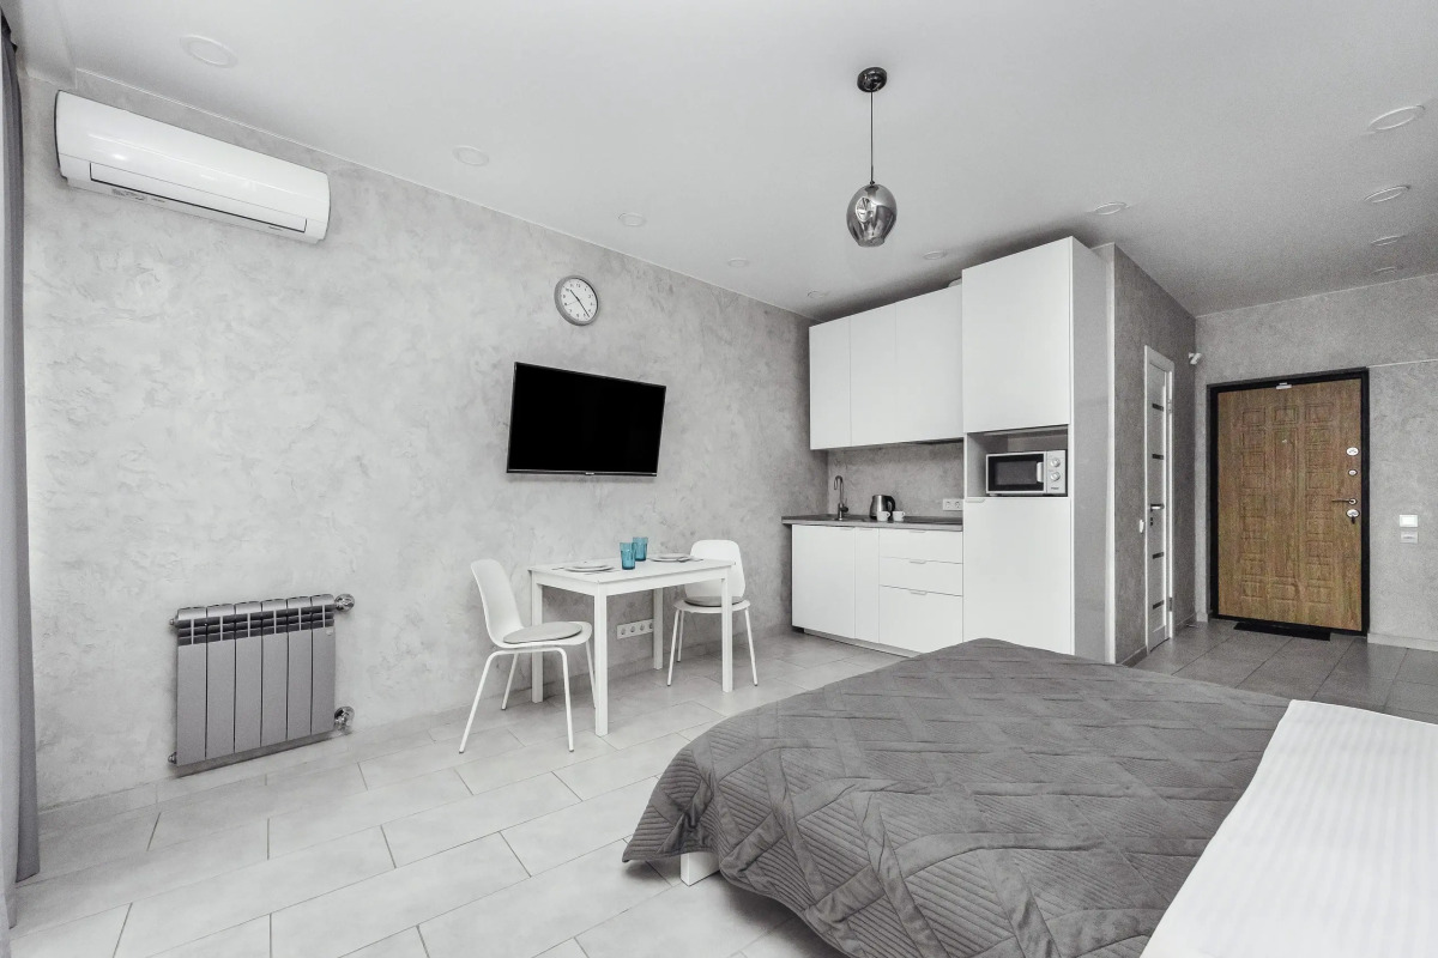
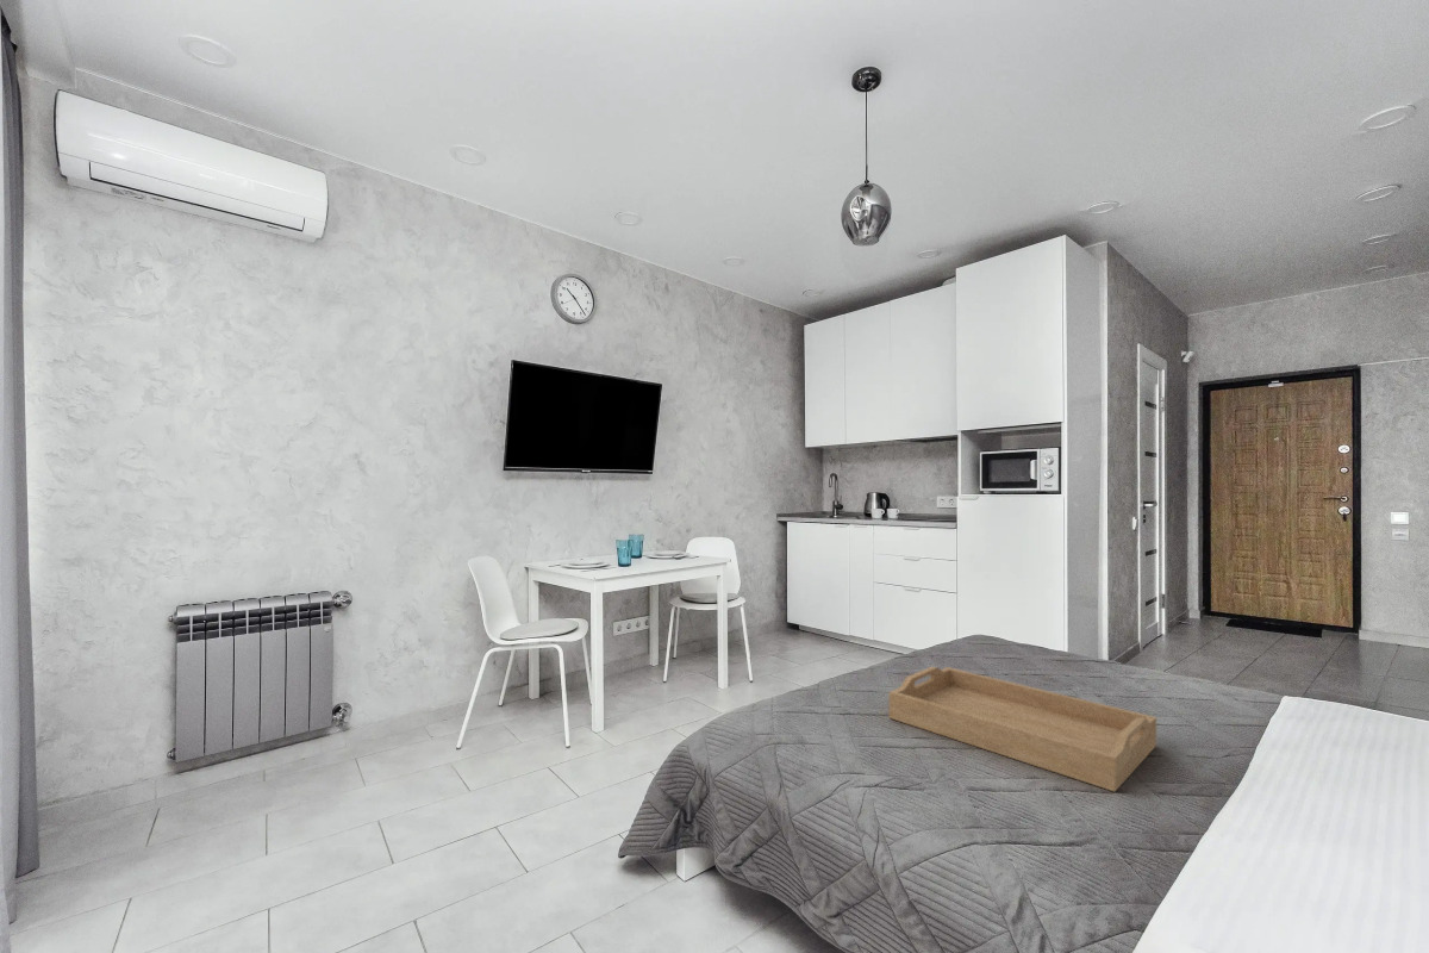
+ serving tray (1015, 712)
